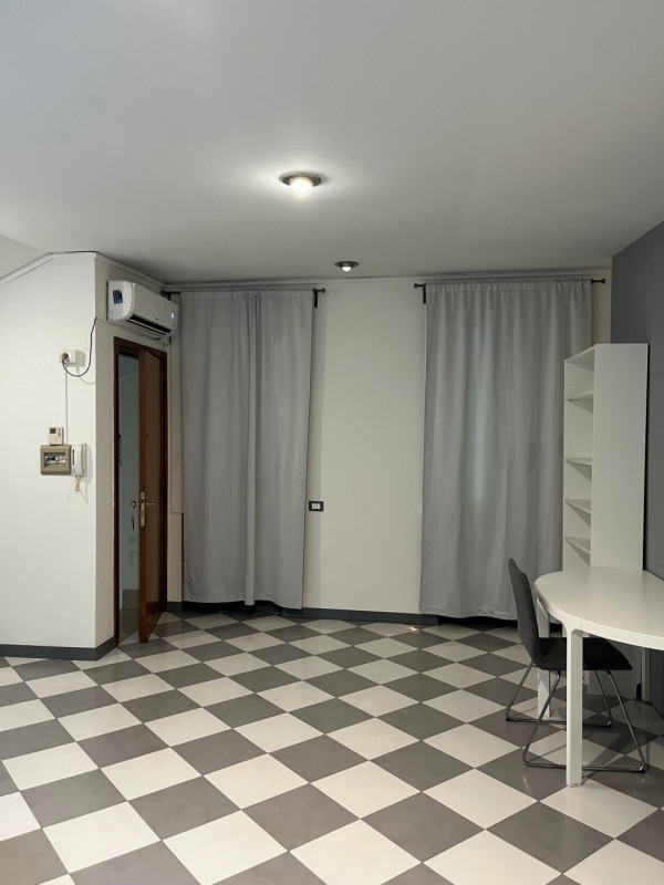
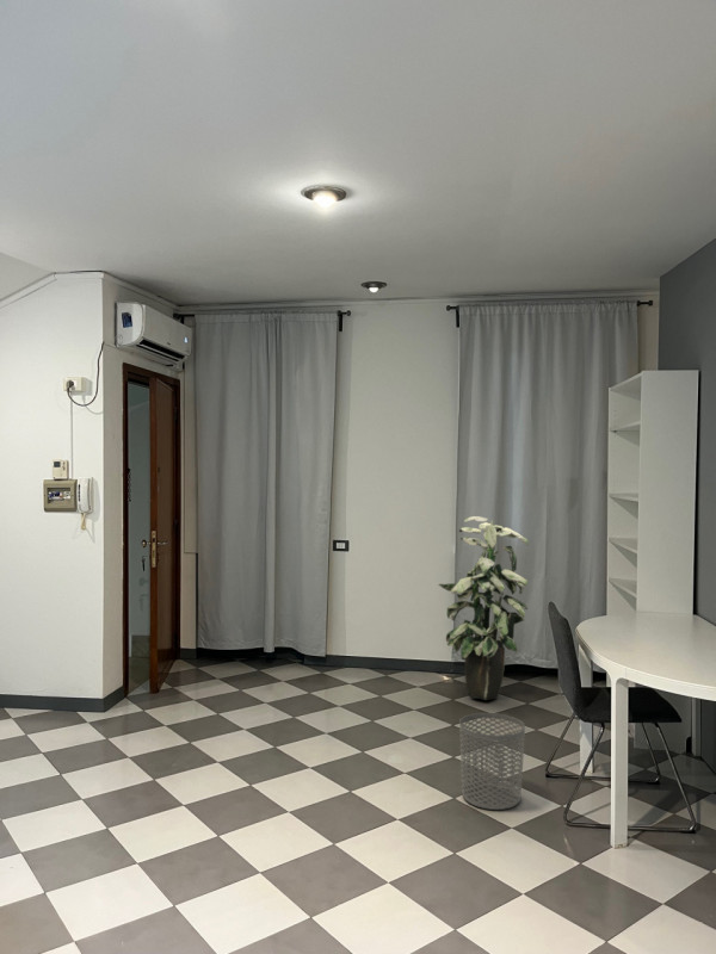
+ indoor plant (482, 606)
+ waste bin (490, 760)
